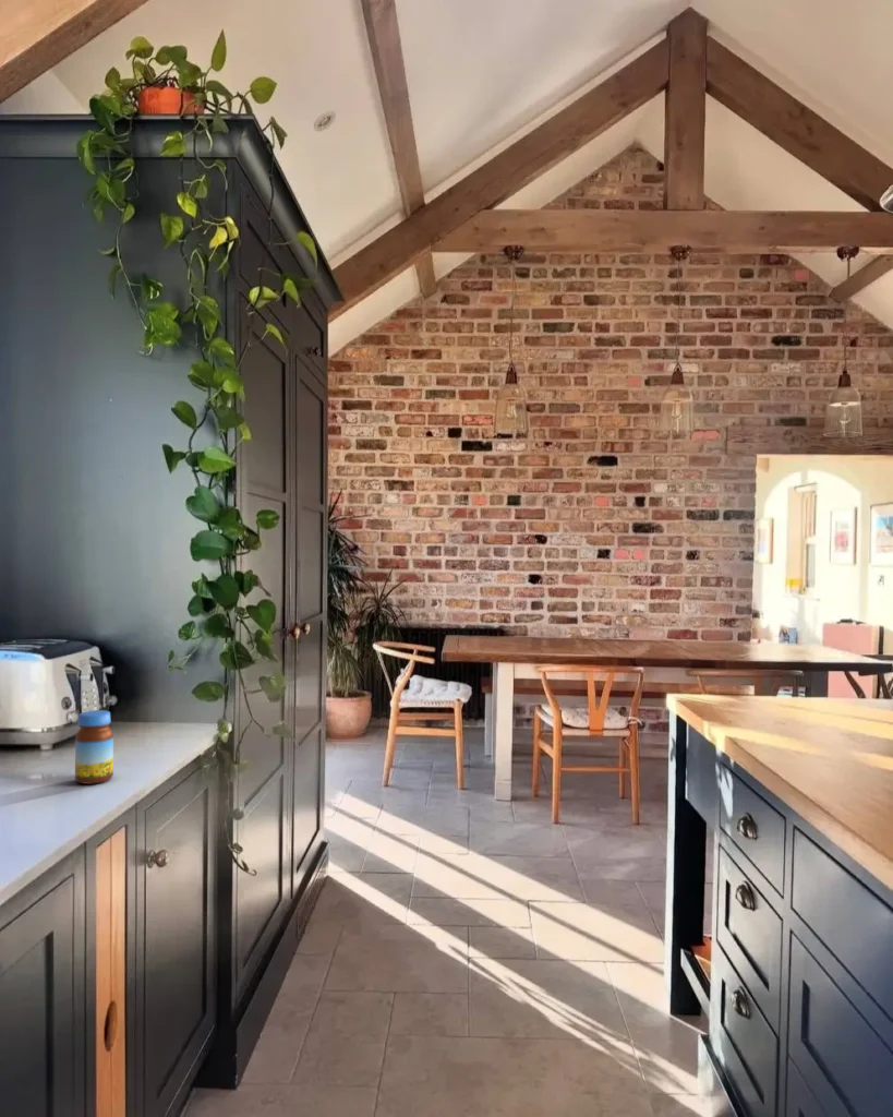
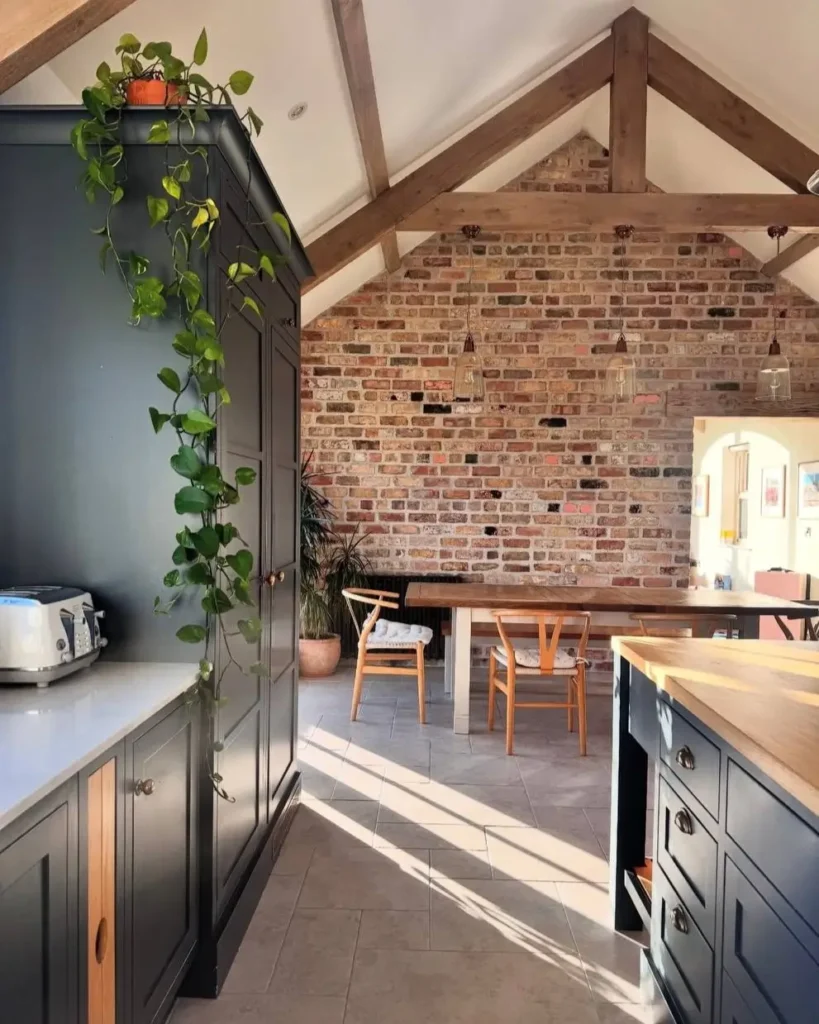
- jar (94, 745)
